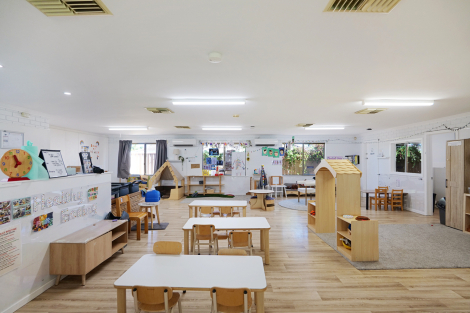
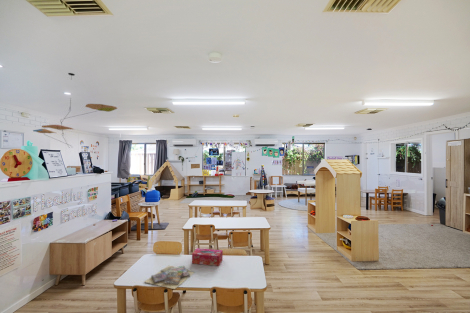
+ video game cases (171, 273)
+ tissue box (207, 256)
+ ceiling mobile (77, 115)
